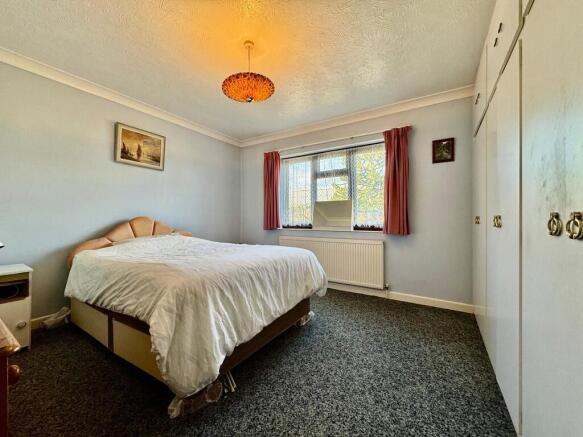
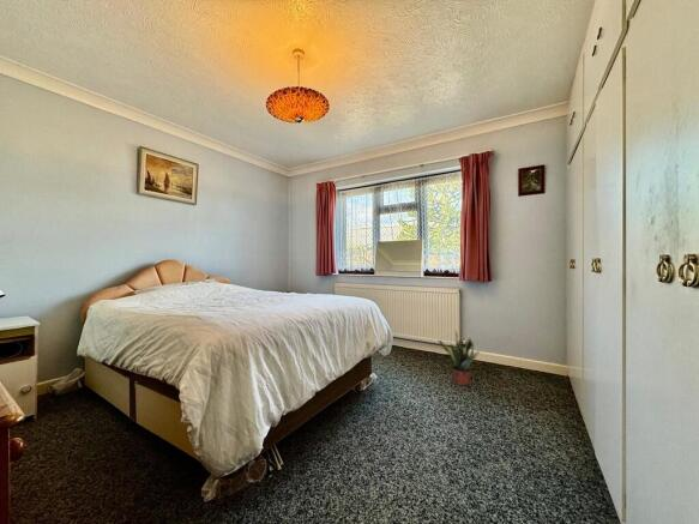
+ potted plant (458, 357)
